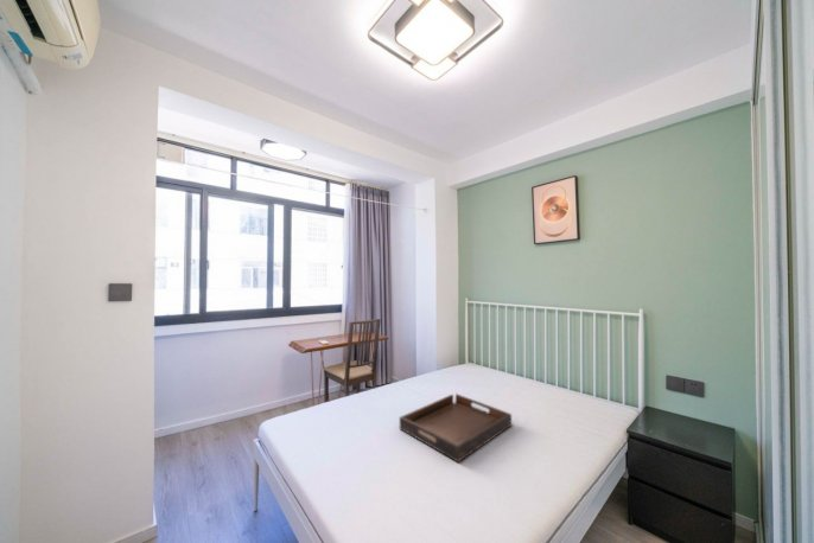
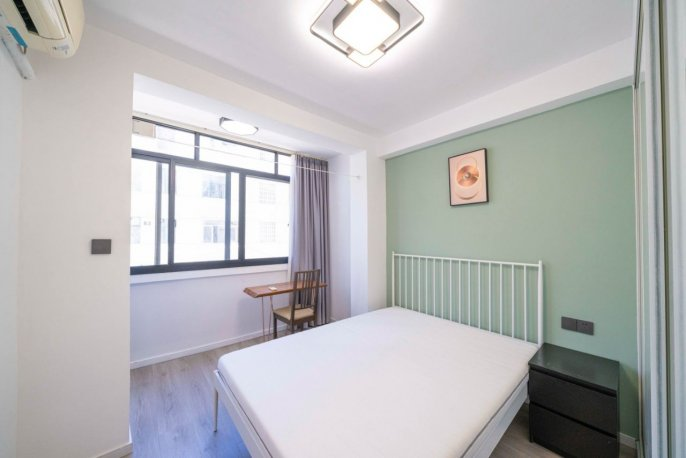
- serving tray (456, 421)
